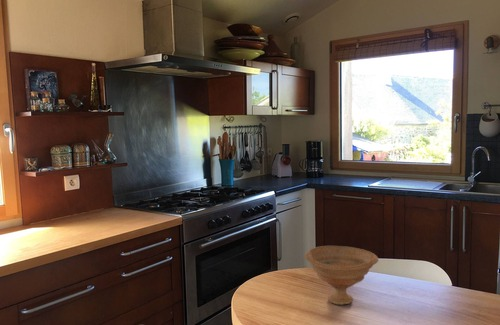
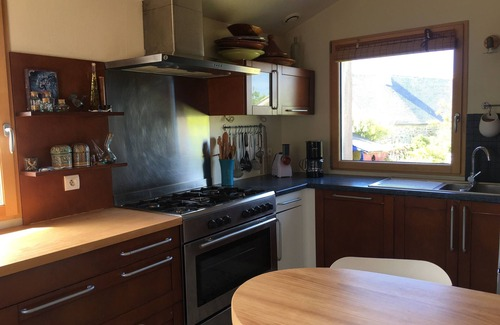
- bowl (341, 276)
